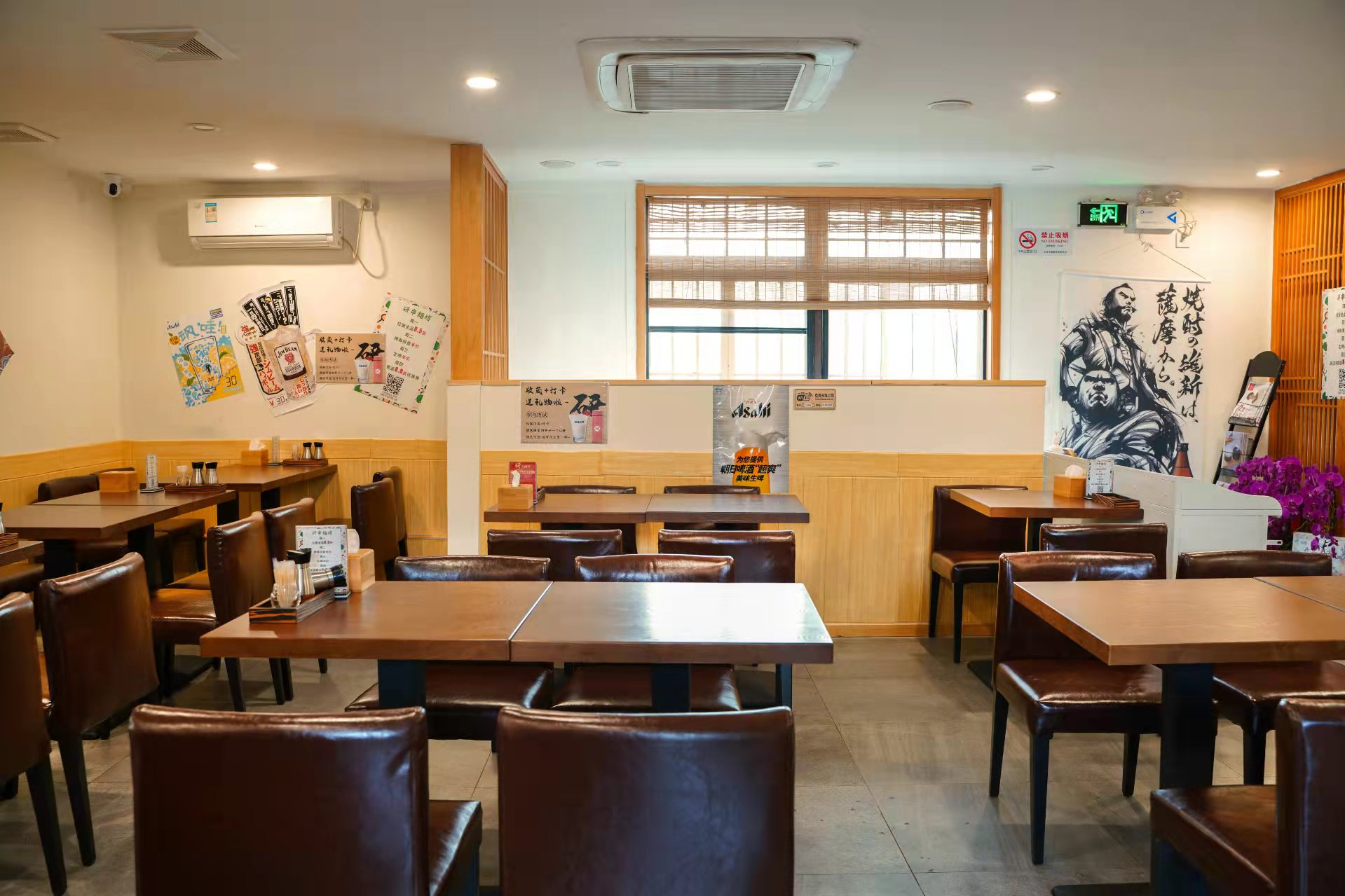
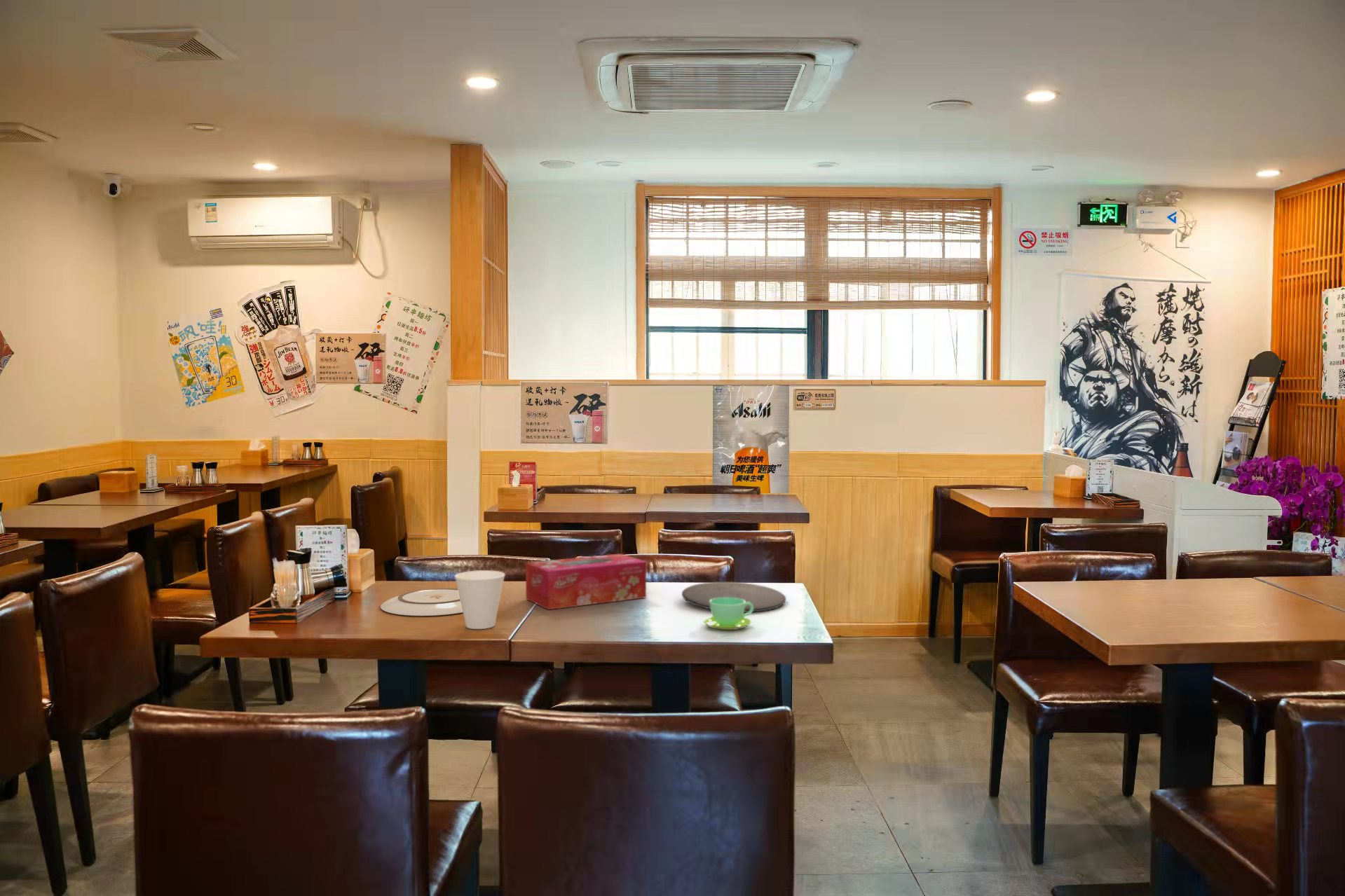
+ plate (733, 596)
+ plate (435, 600)
+ tissue box (586, 580)
+ cup (480, 600)
+ cup (728, 614)
